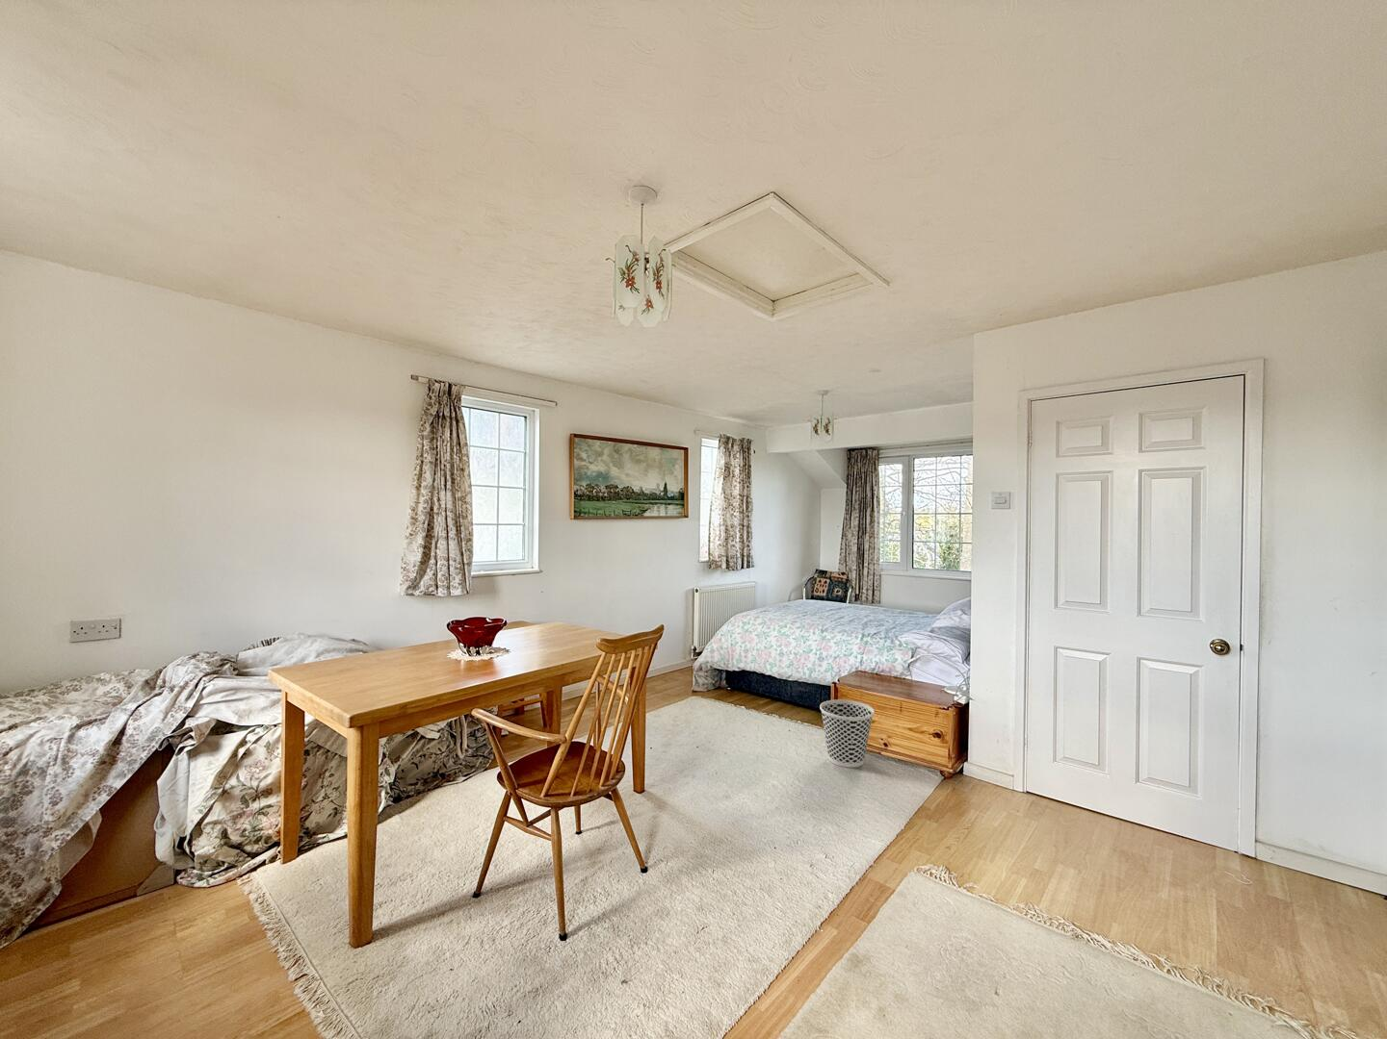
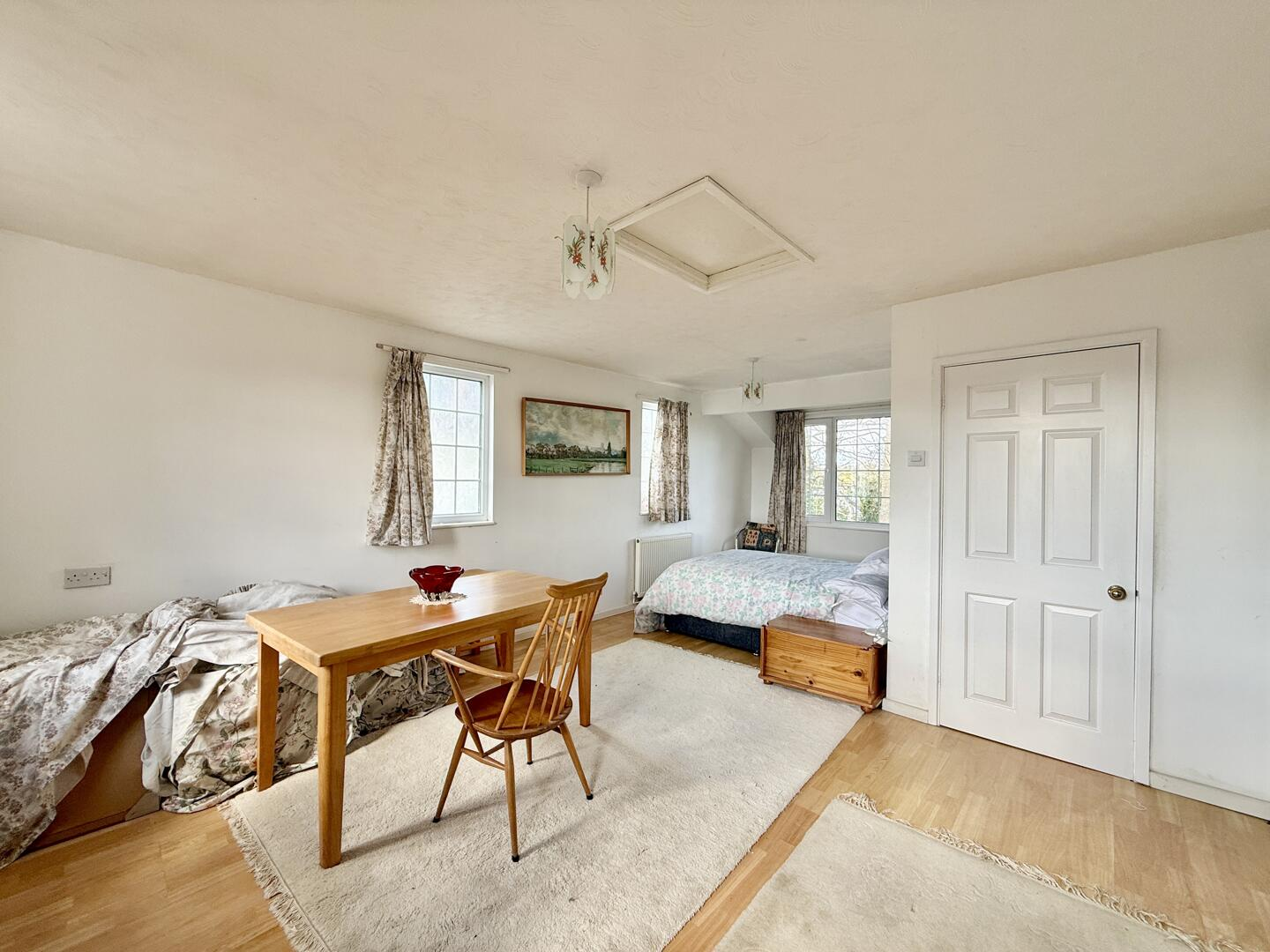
- wastebasket (845, 733)
